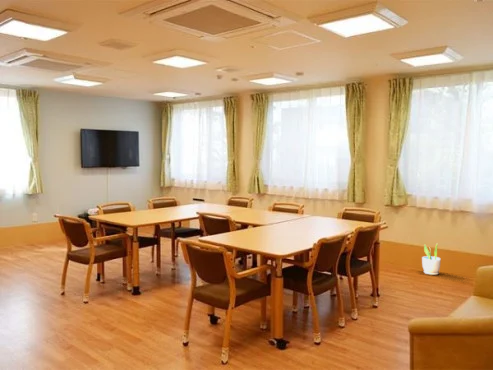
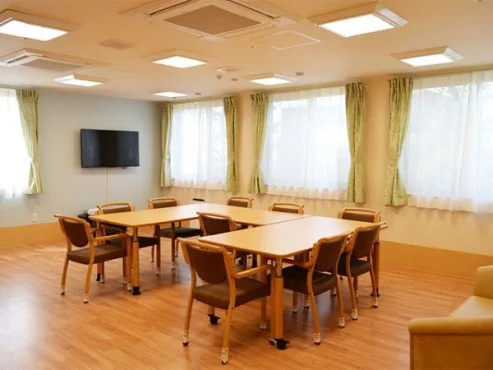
- potted plant (431, 257)
